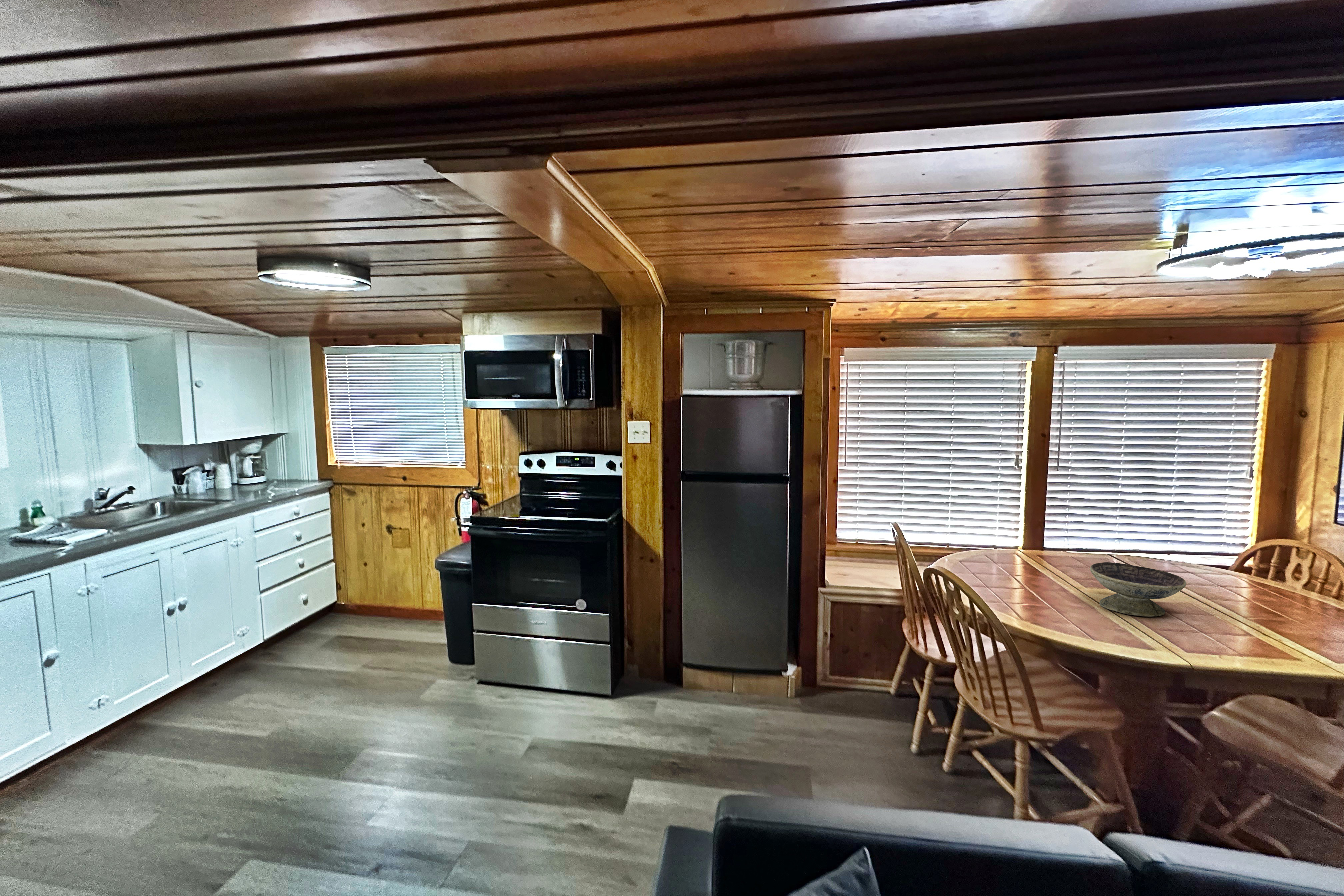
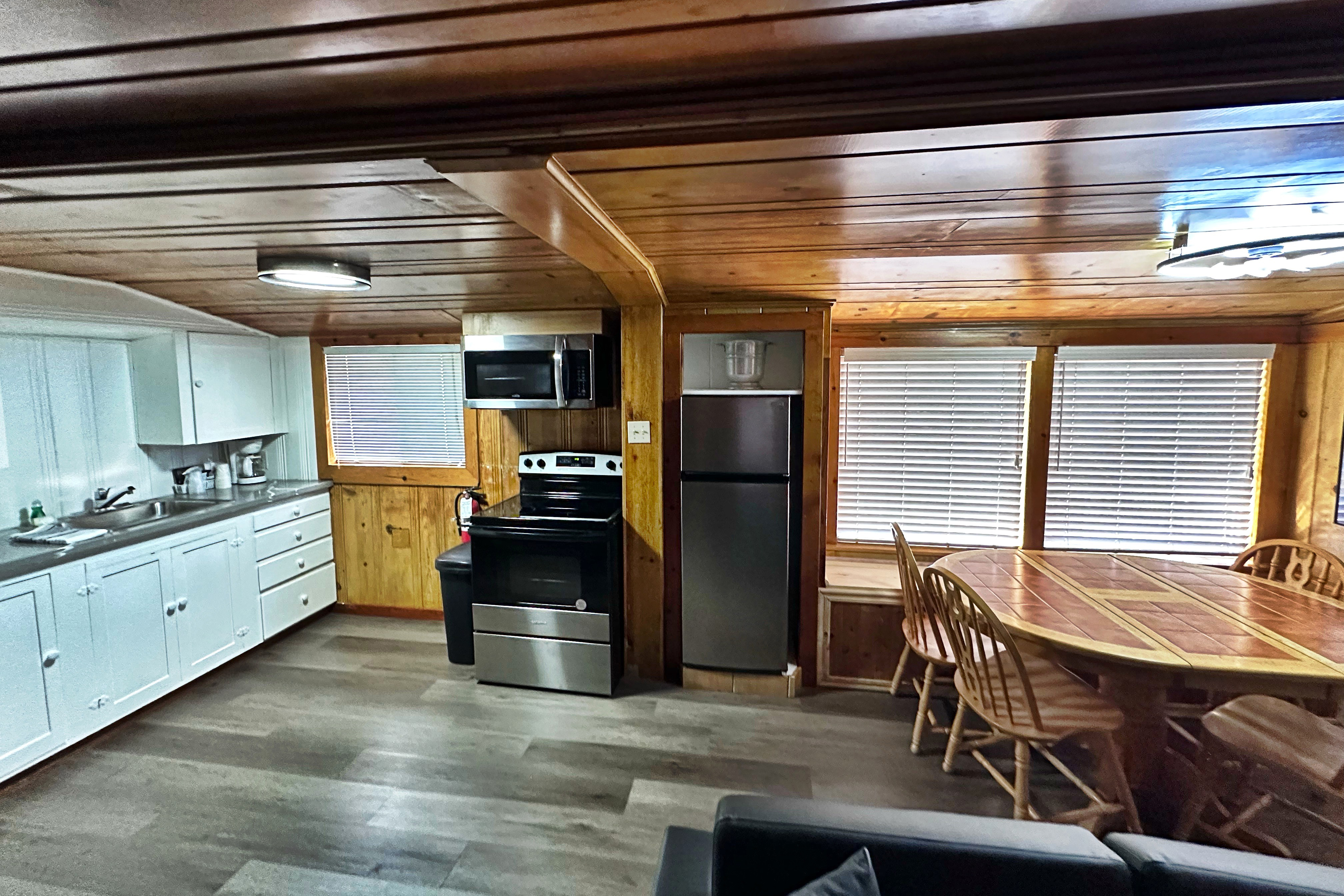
- decorative bowl (1136, 590)
